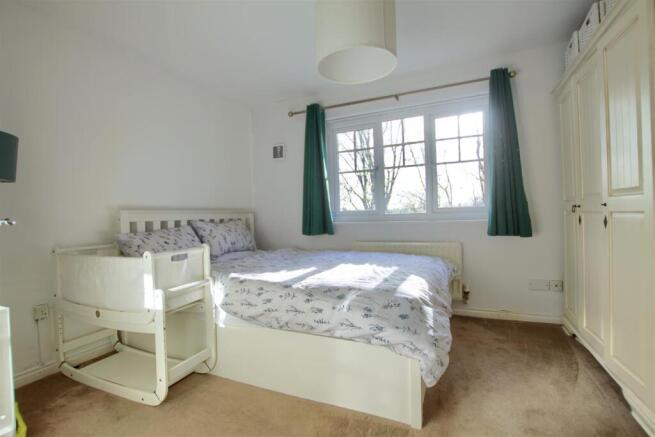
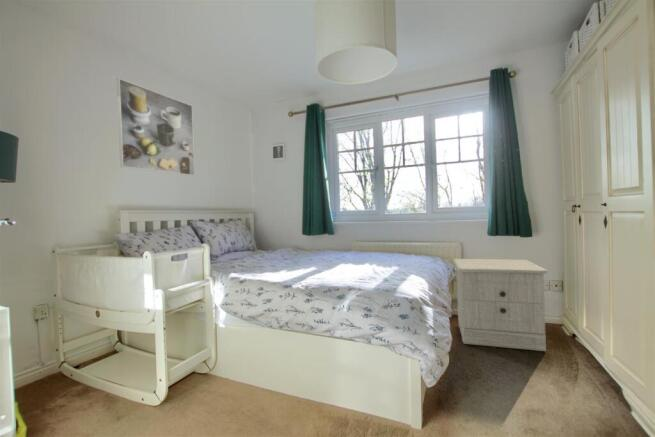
+ nightstand (496, 300)
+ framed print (160, 132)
